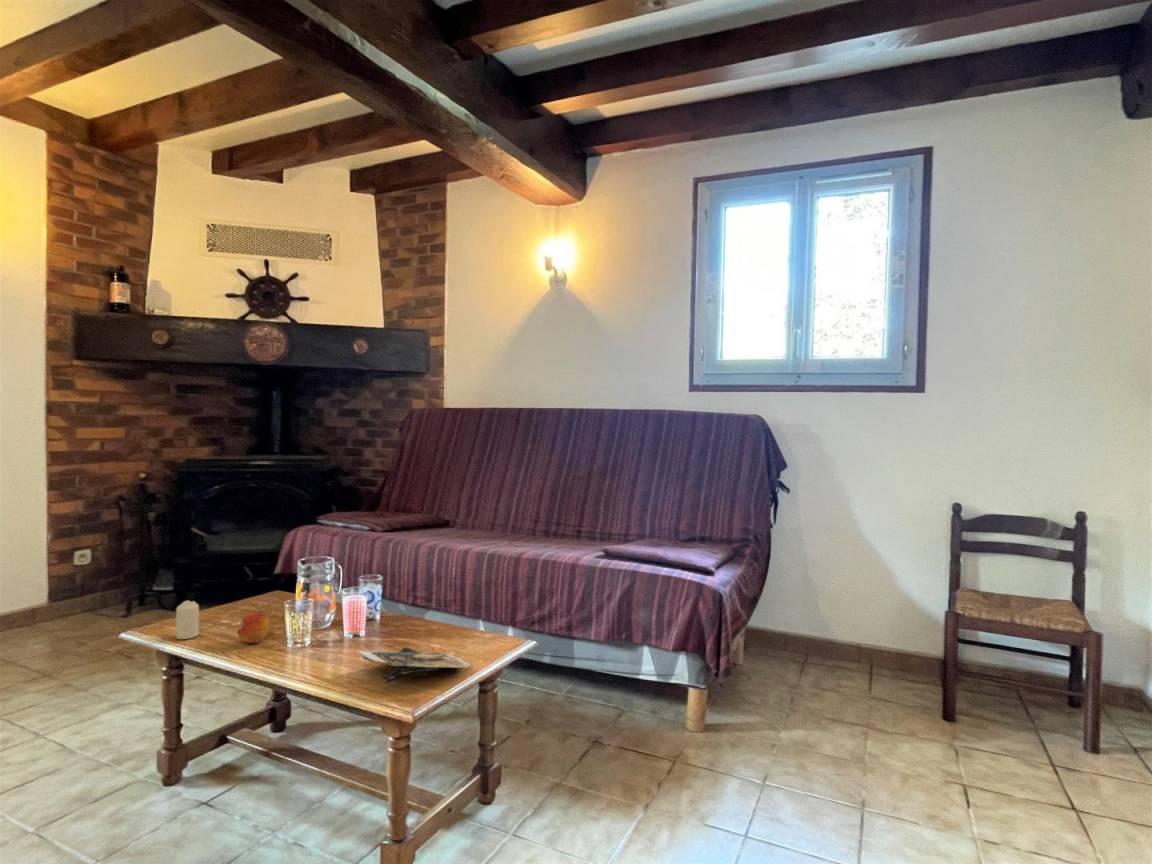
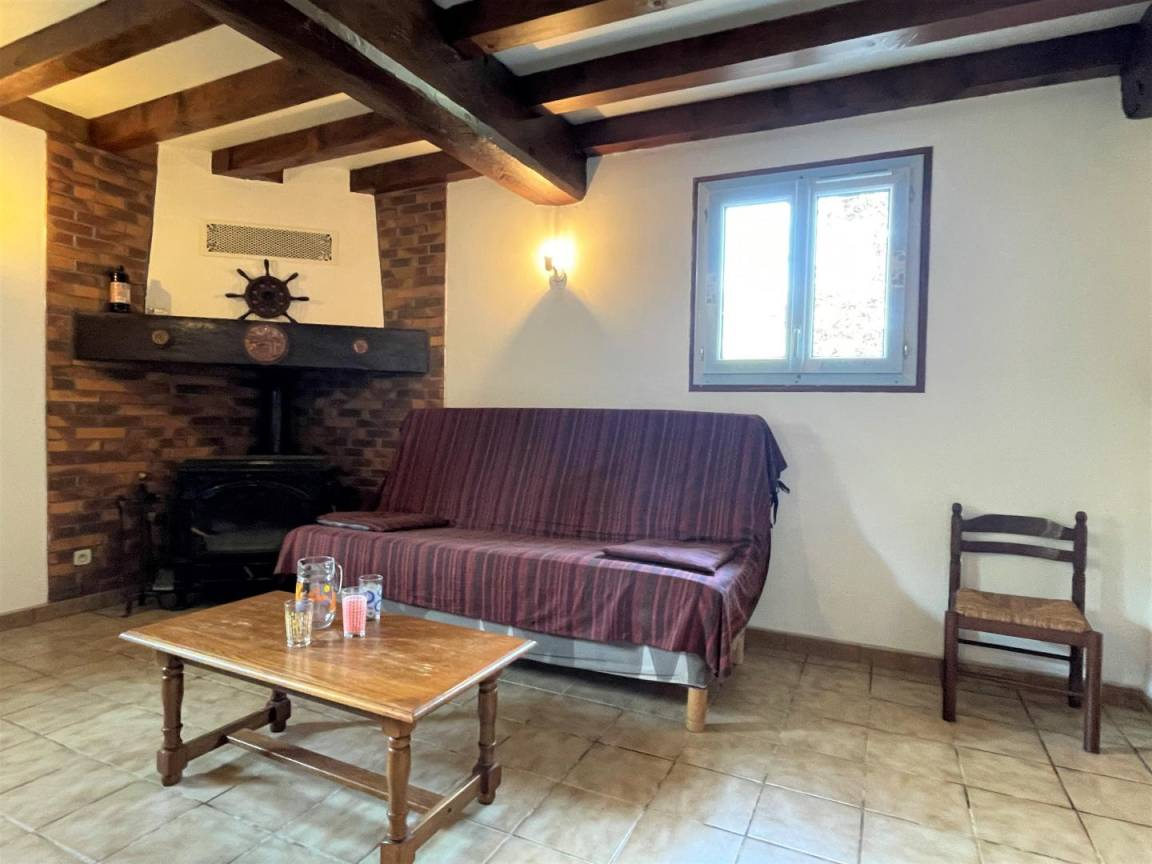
- magazine (409, 656)
- fruit (253, 628)
- candle (187, 618)
